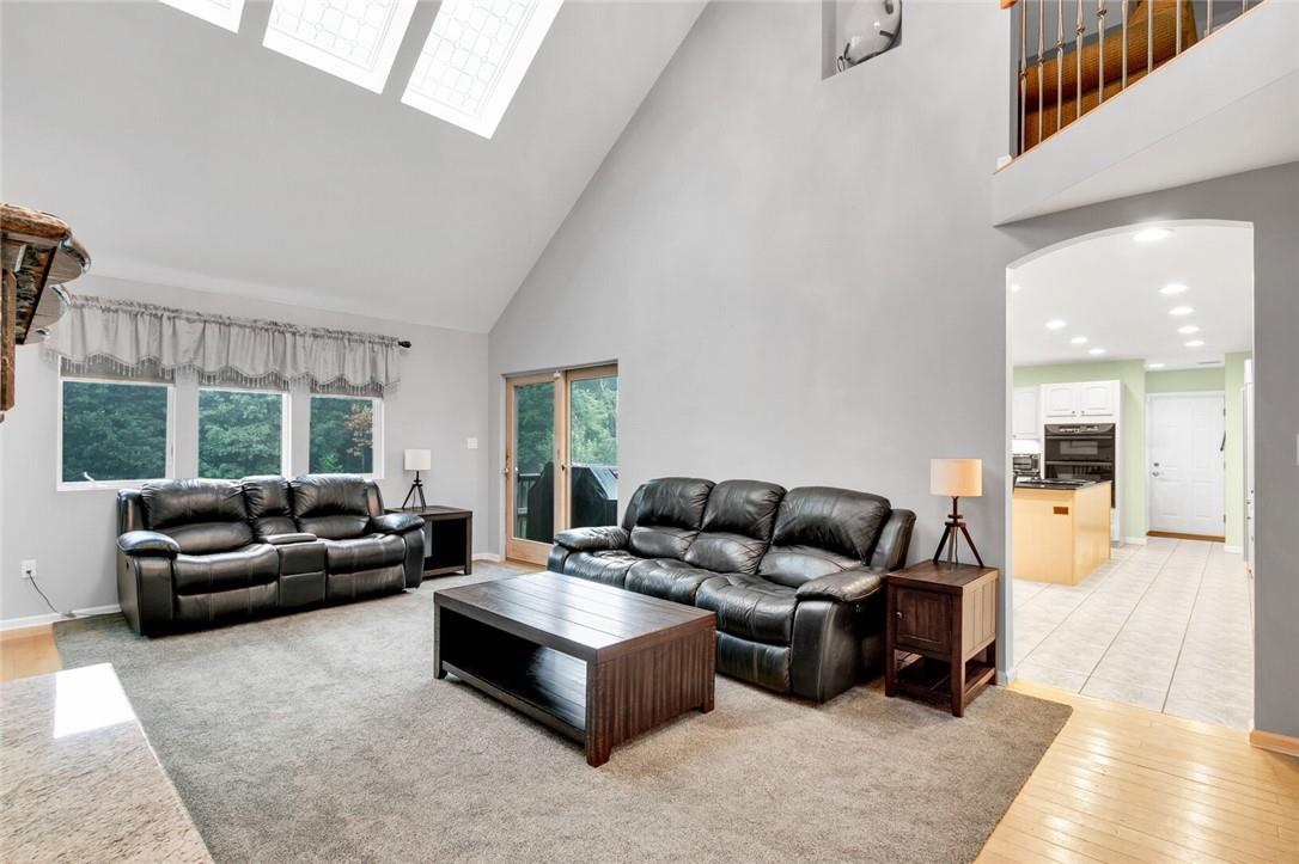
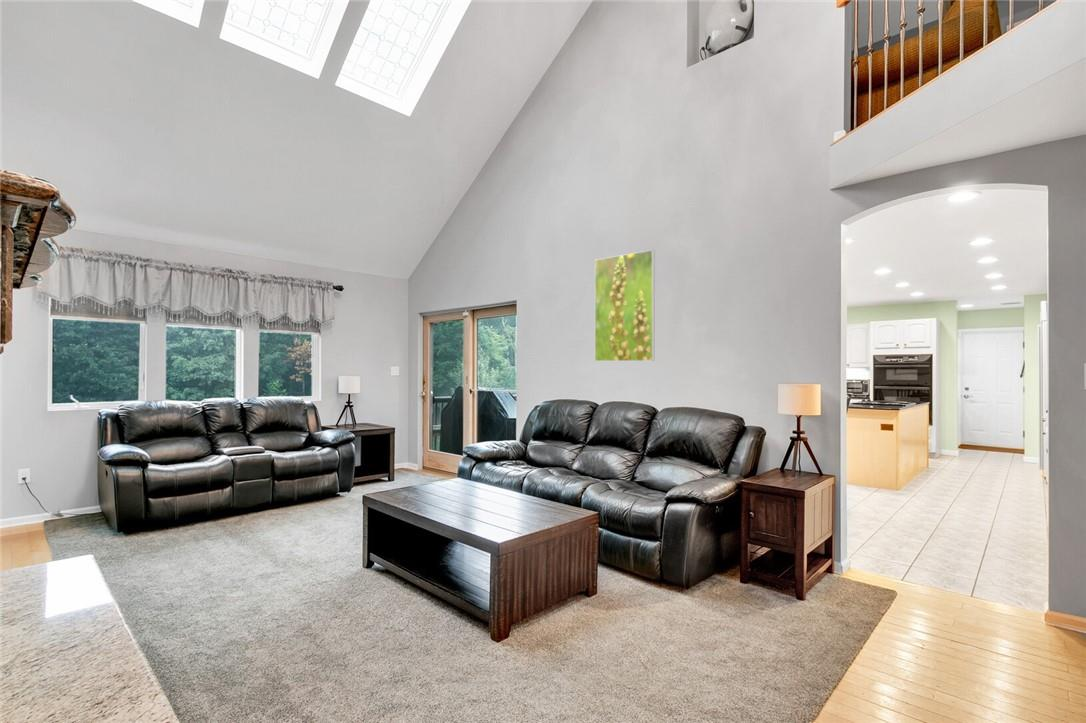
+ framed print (623, 308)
